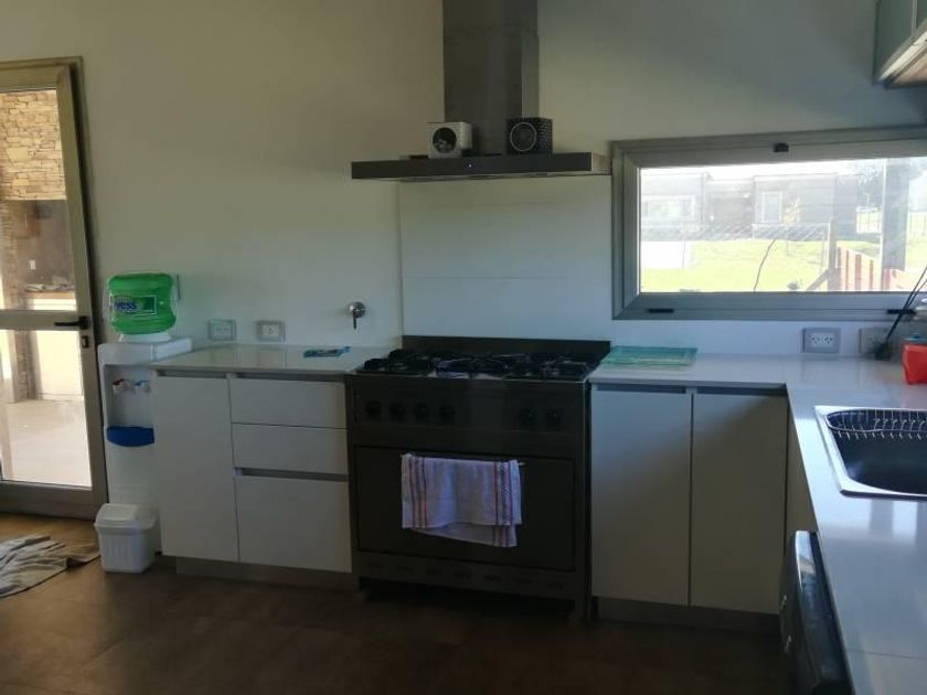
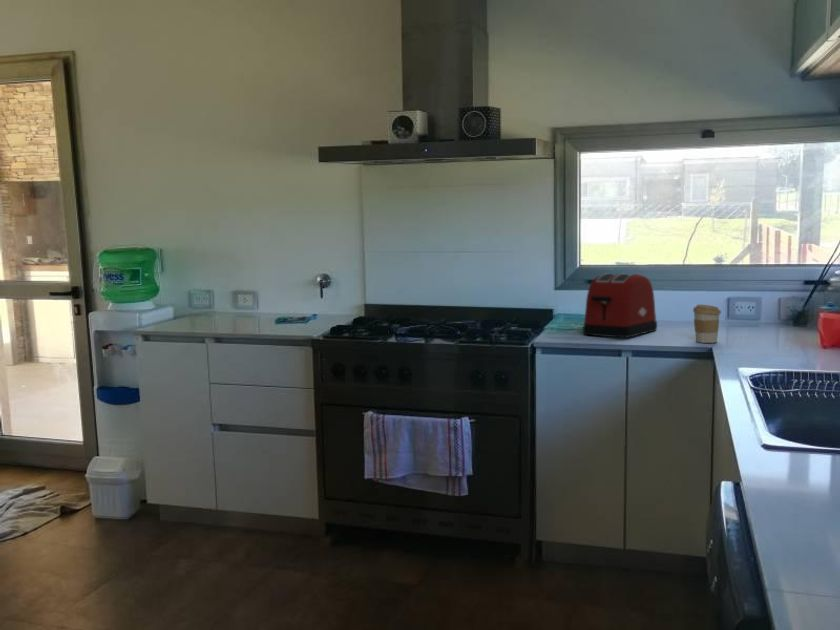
+ coffee cup (706, 323)
+ toaster (619, 303)
